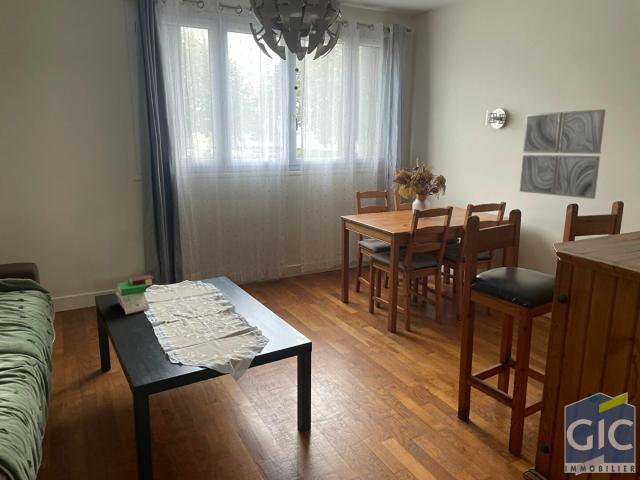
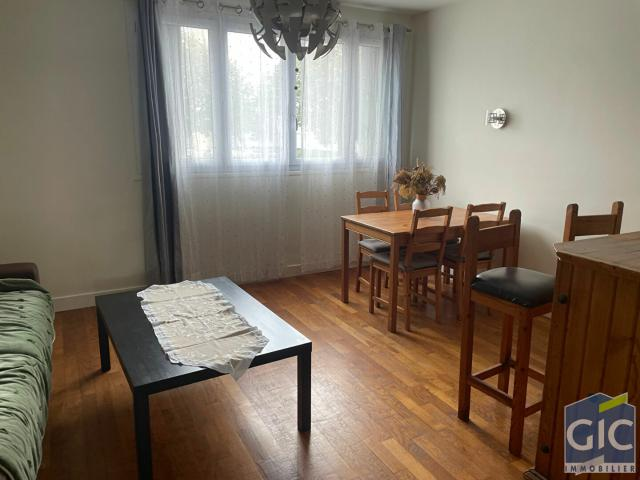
- book (136, 293)
- wall art (558, 155)
